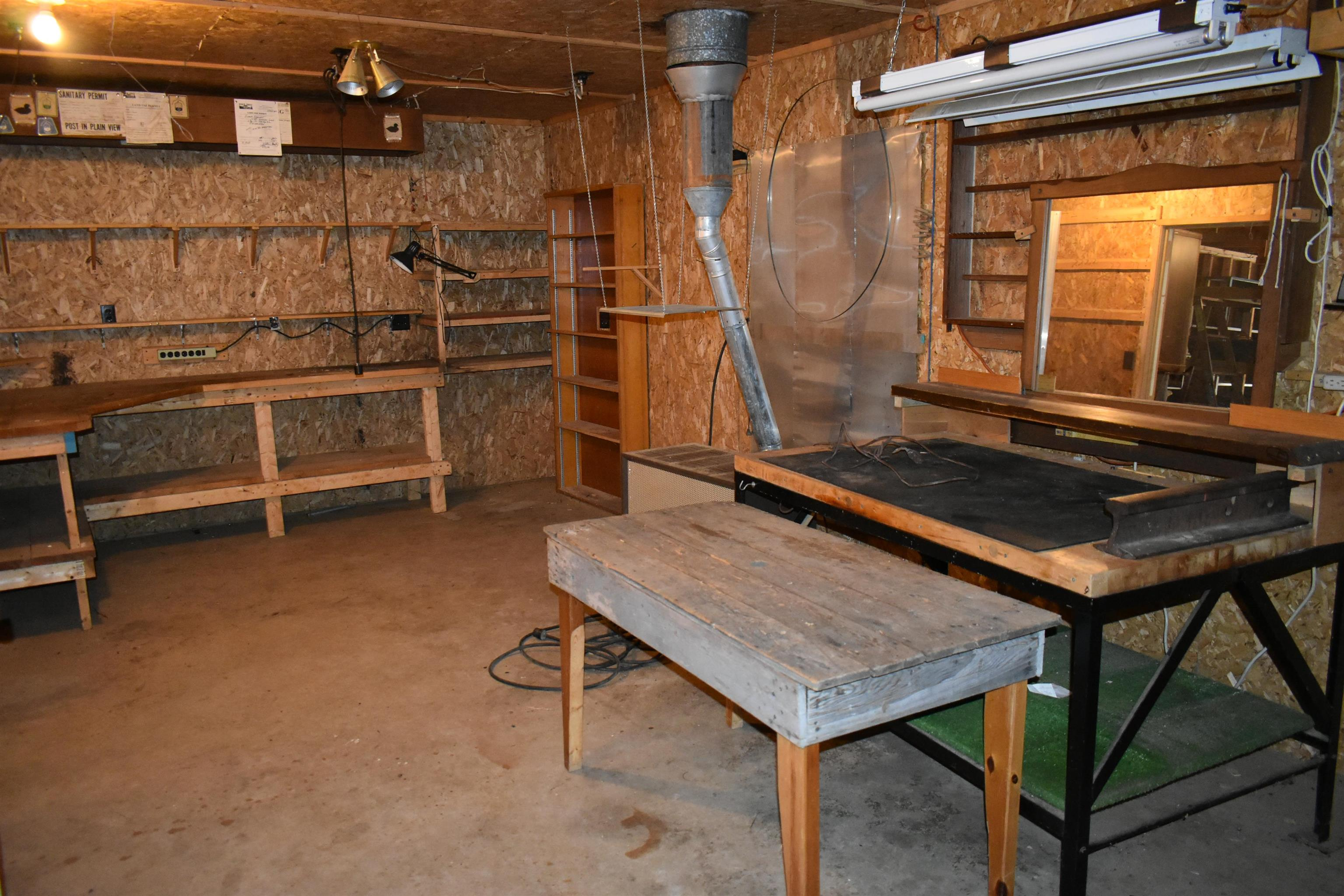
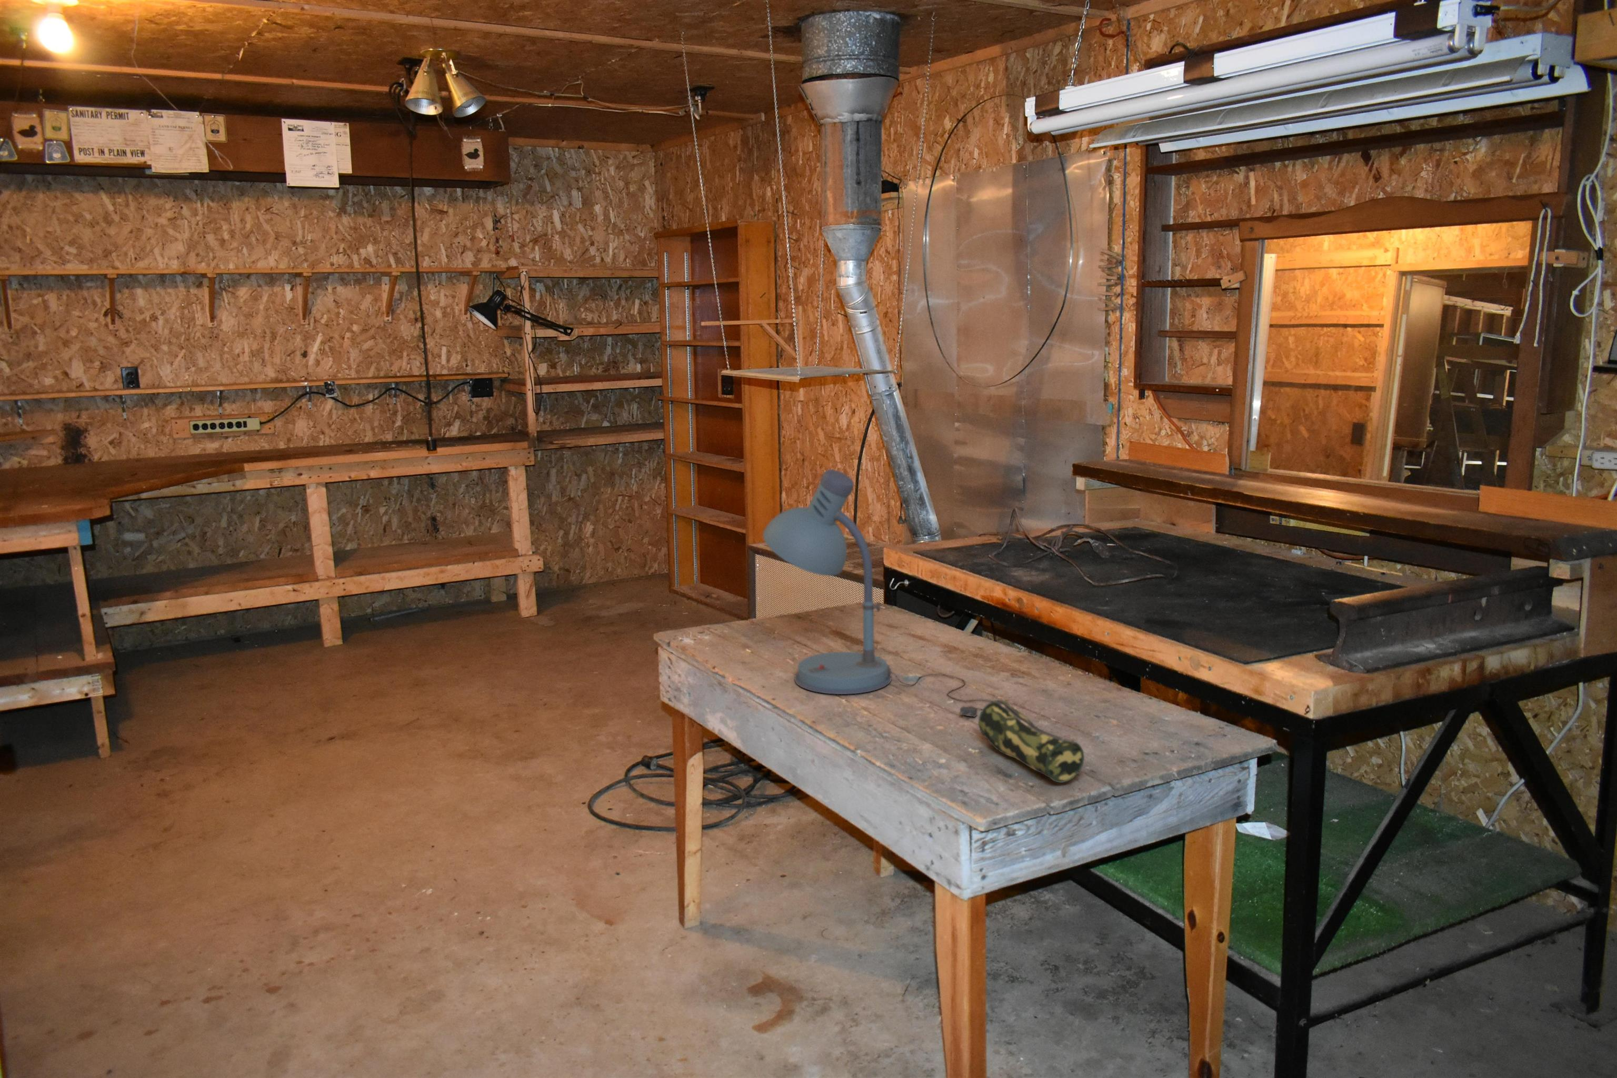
+ desk lamp (872, 582)
+ pencil case (1031, 742)
